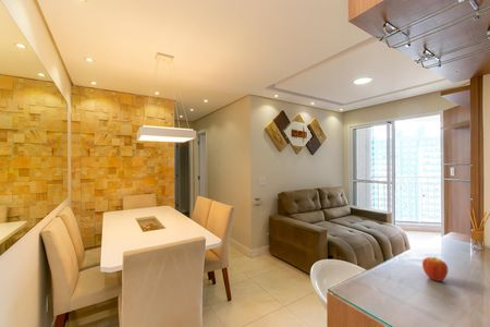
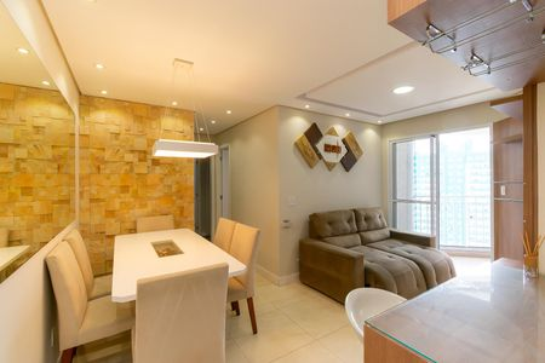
- fruit (434, 267)
